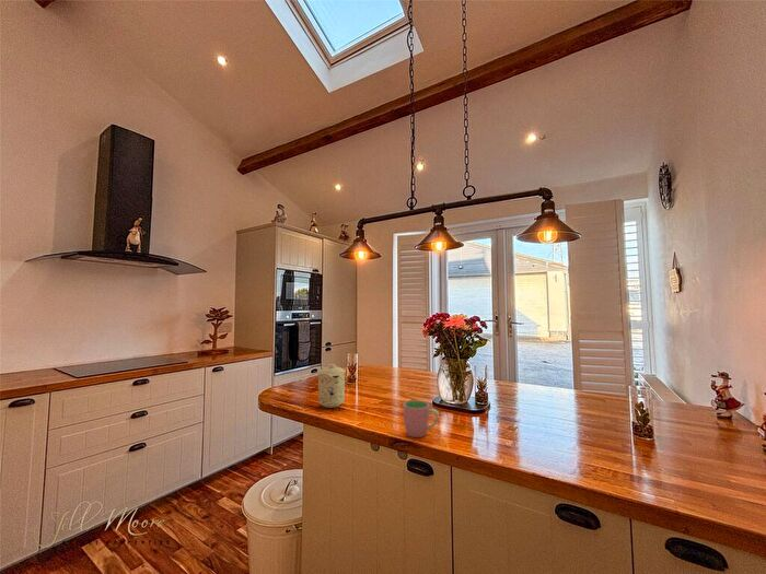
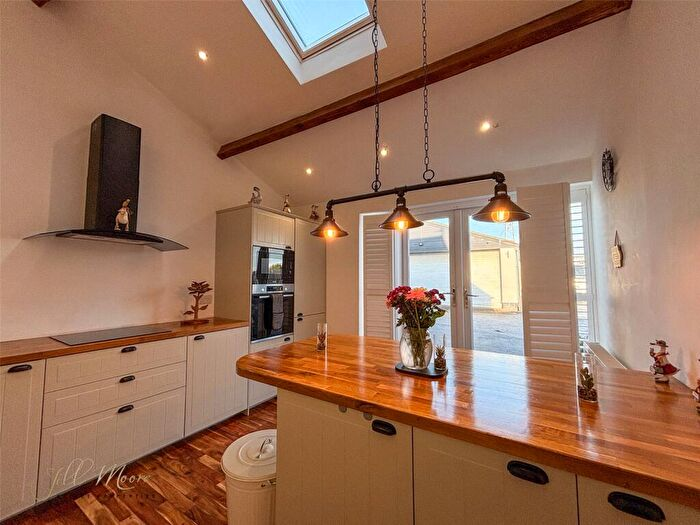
- cup (420, 419)
- mug (330, 384)
